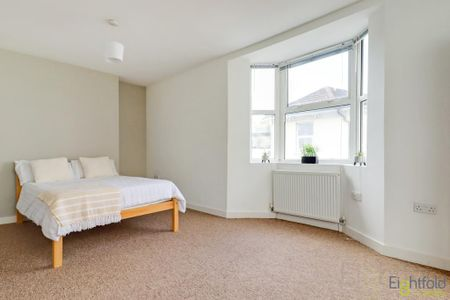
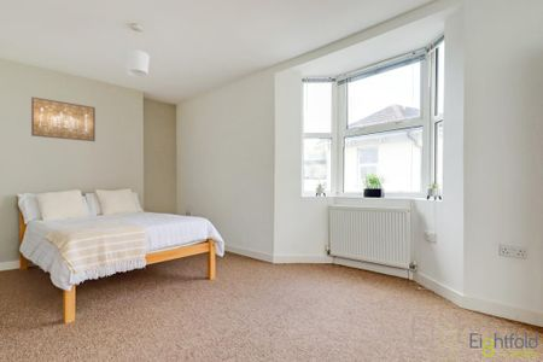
+ wall art (65, 121)
